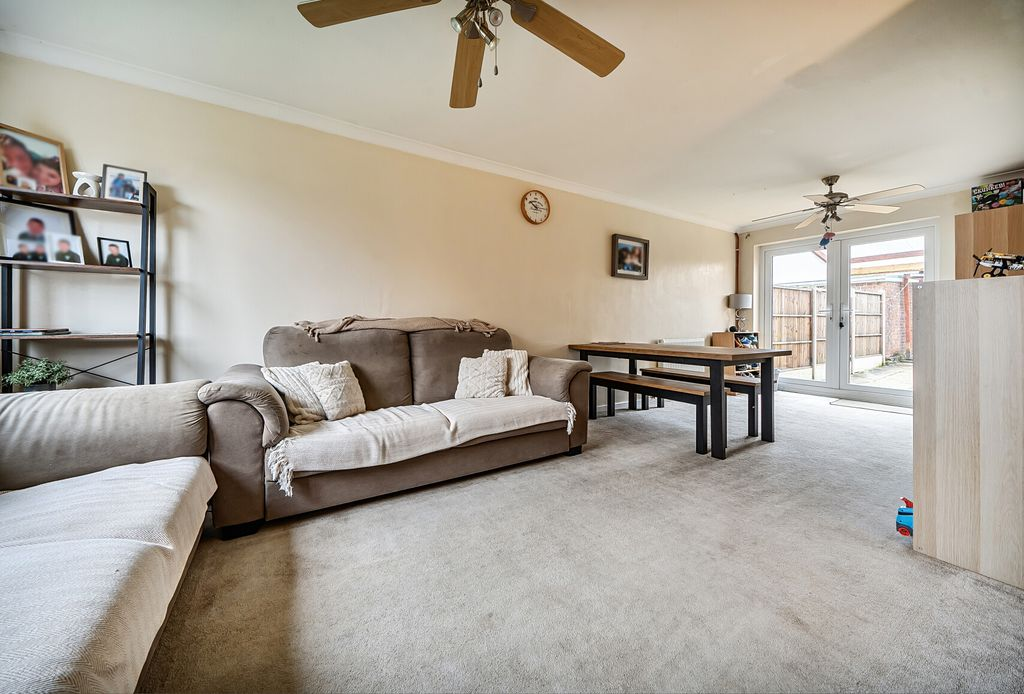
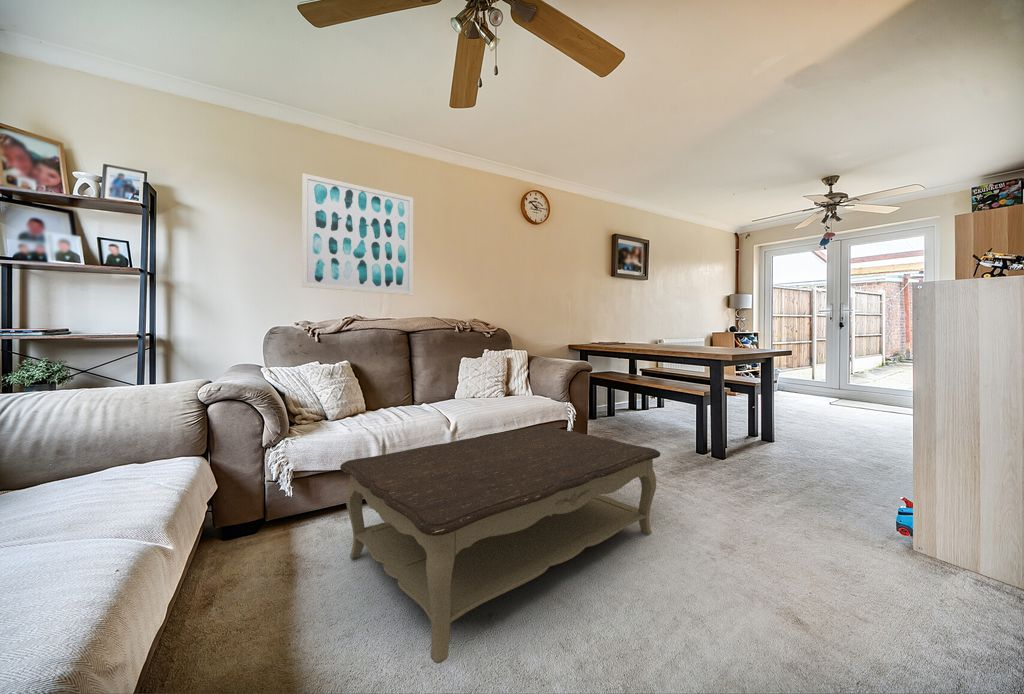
+ coffee table (509, 499)
+ wall art (361, 239)
